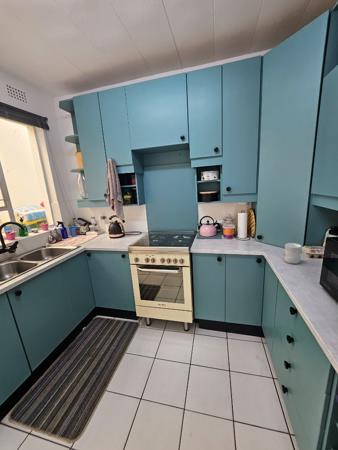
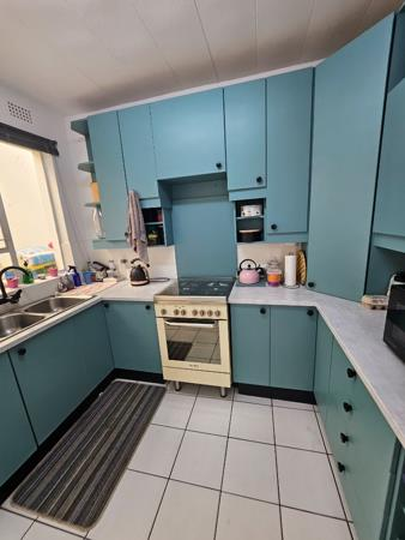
- mug (294, 253)
